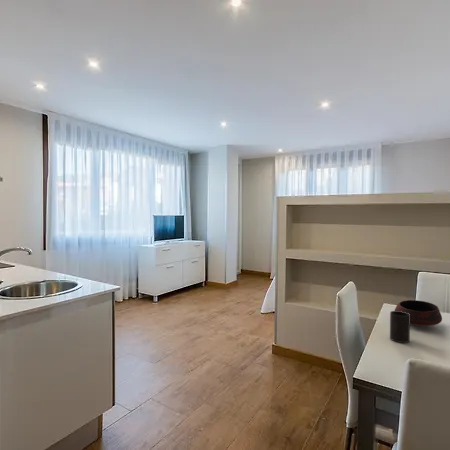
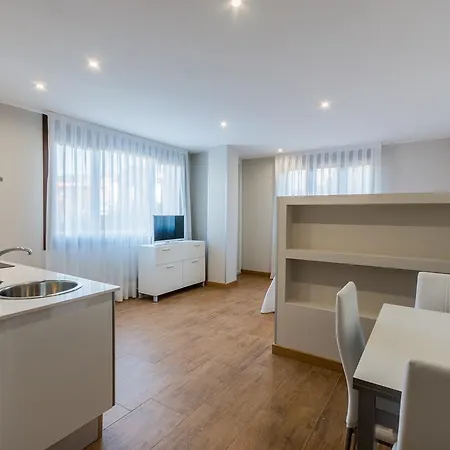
- bowl (417, 314)
- cup (399, 326)
